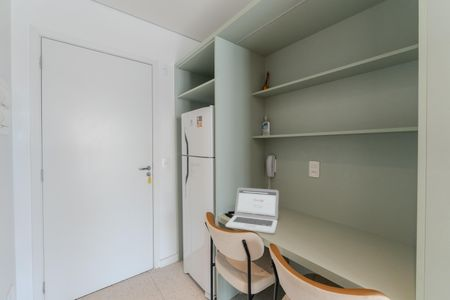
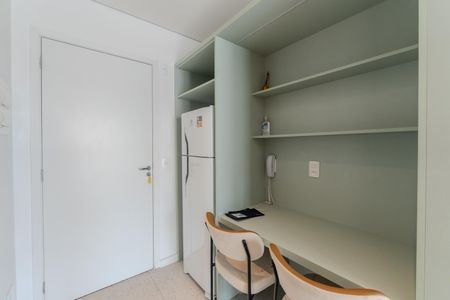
- laptop (253, 207)
